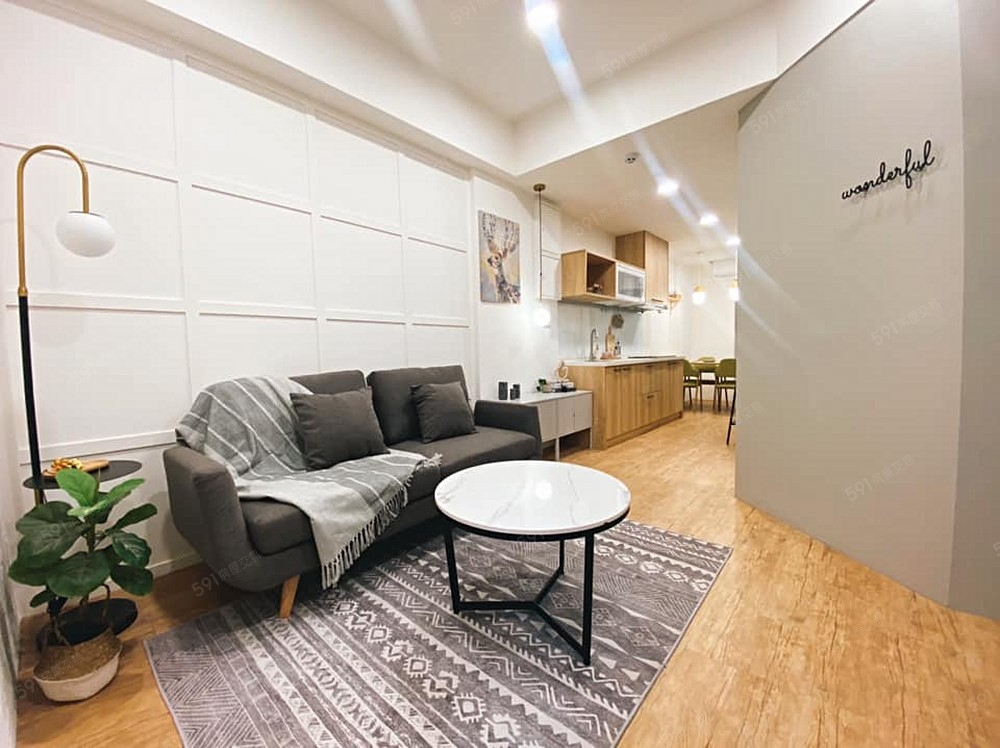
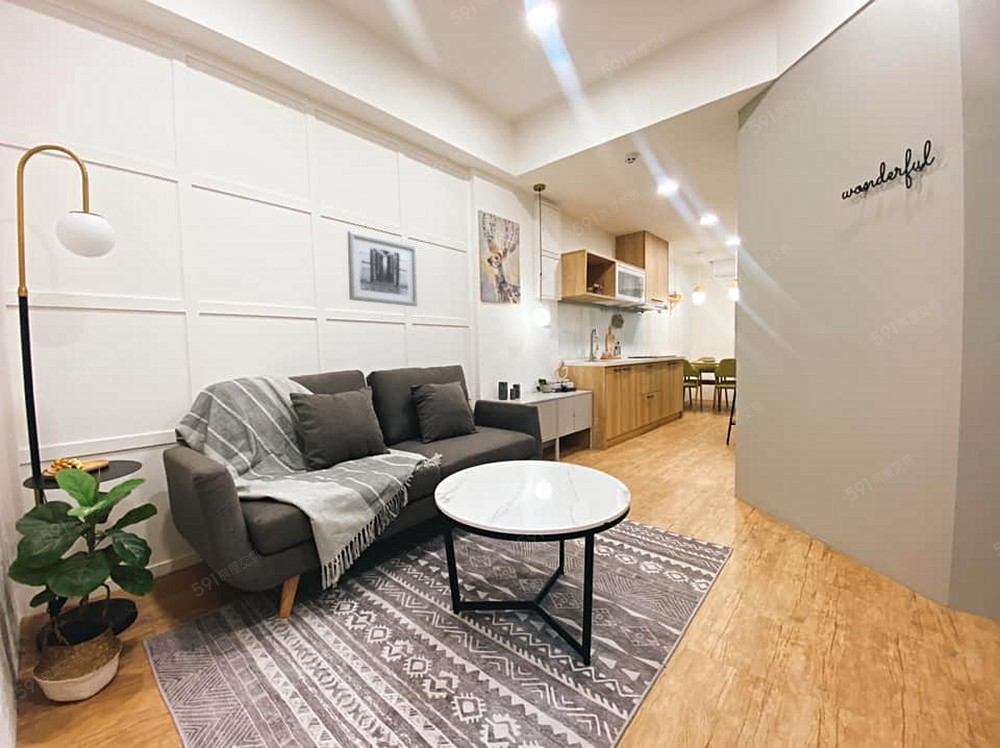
+ wall art (385, 271)
